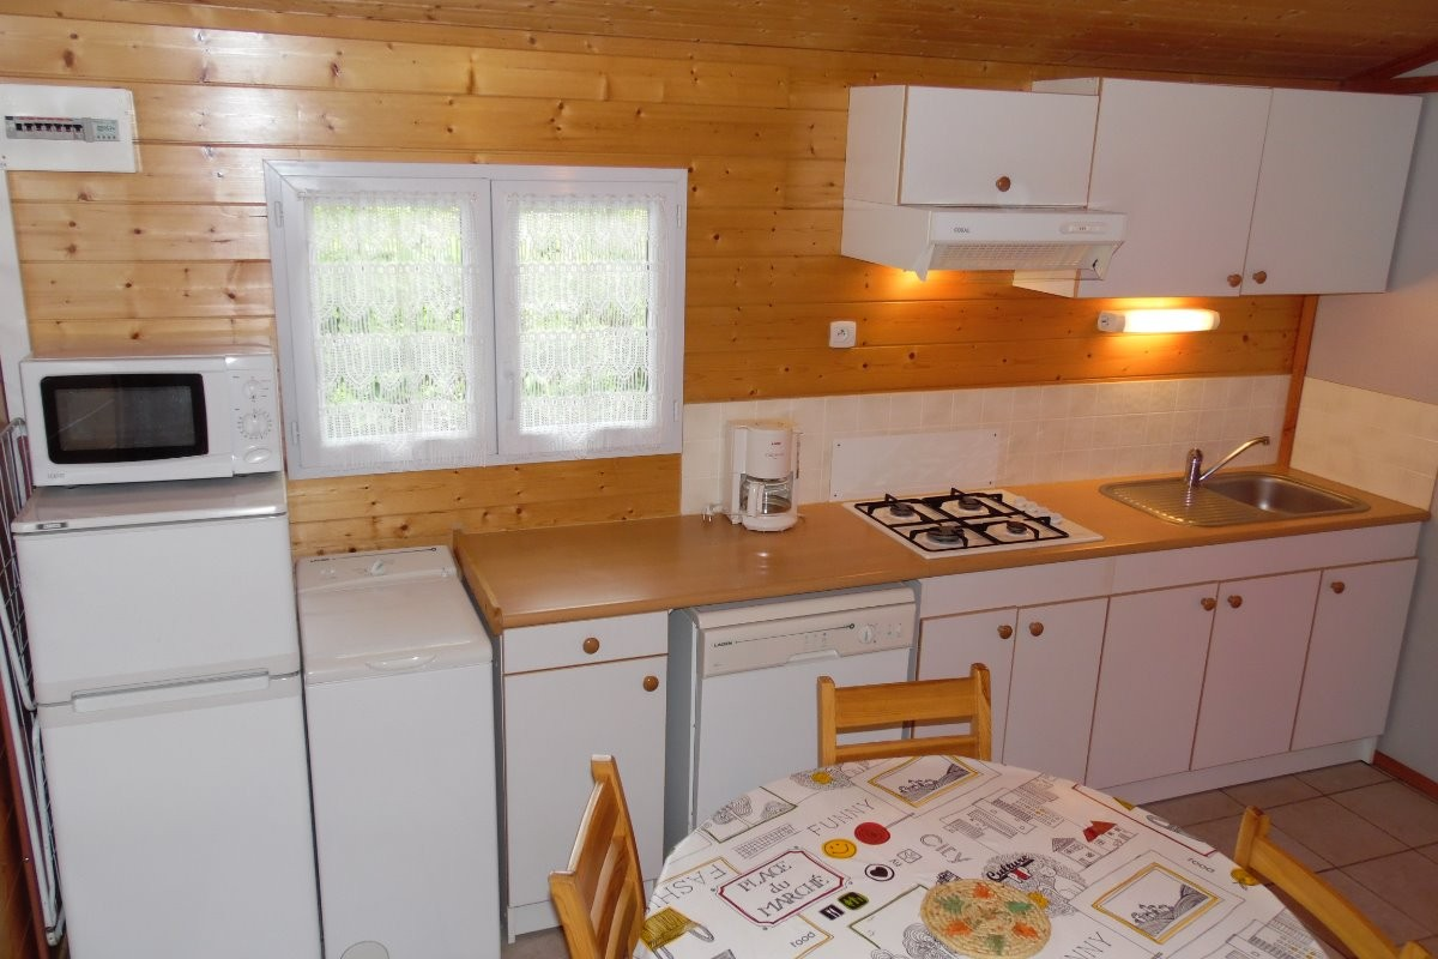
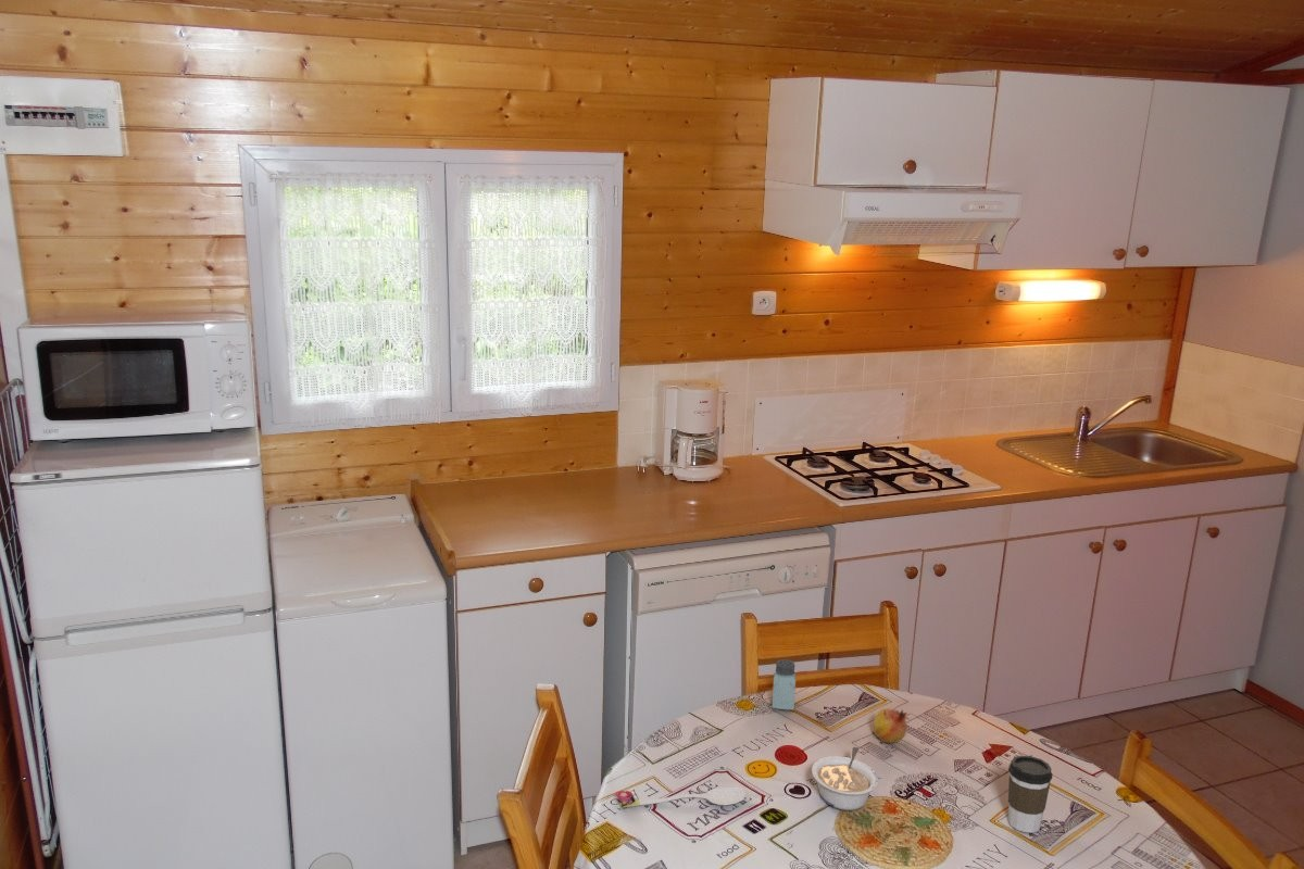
+ coffee cup (1027, 794)
+ fruit (890, 723)
+ saltshaker (783, 683)
+ legume (842, 781)
+ spoon (680, 795)
